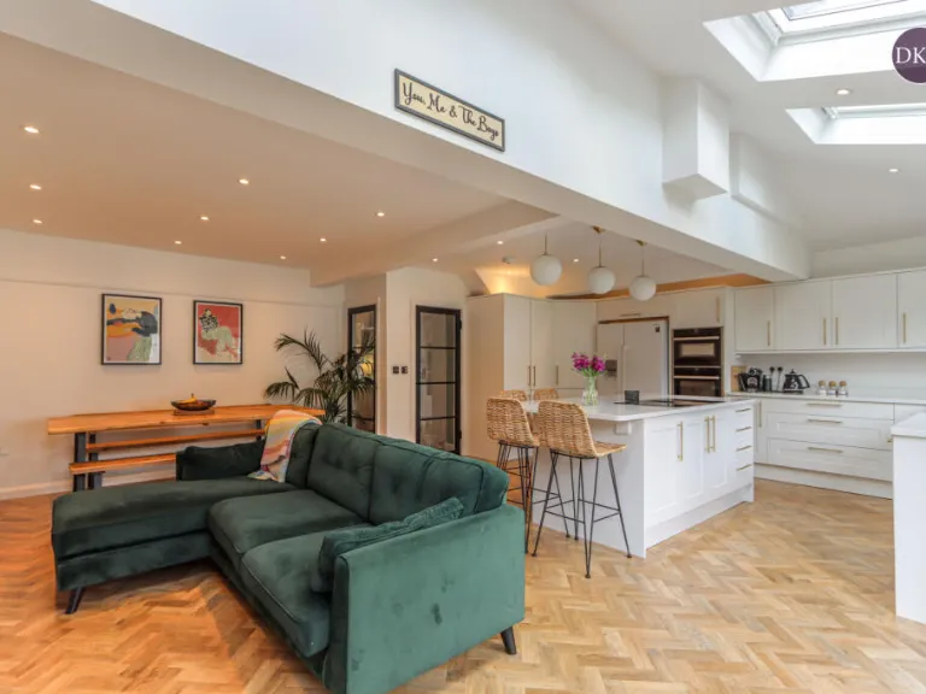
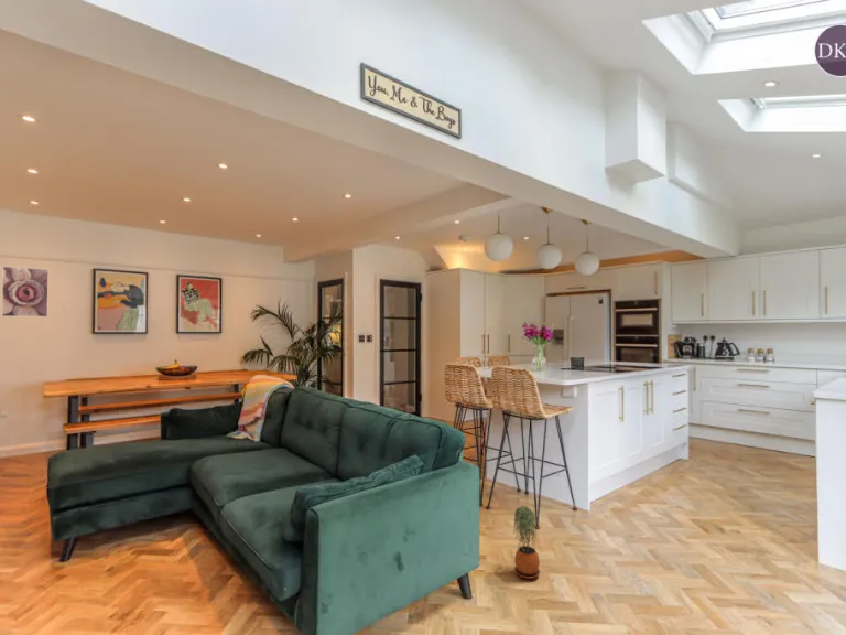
+ potted plant (523, 541)
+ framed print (25, 292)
